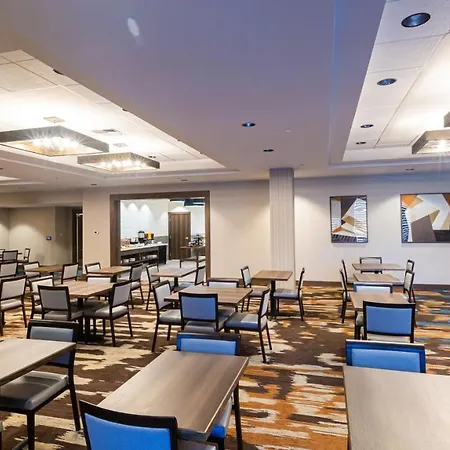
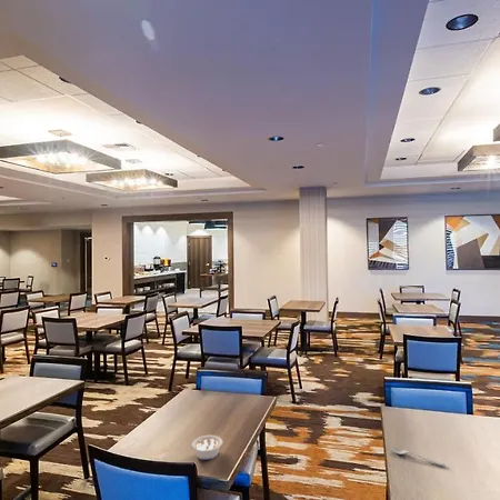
+ legume (207, 448)
+ spoon (417, 454)
